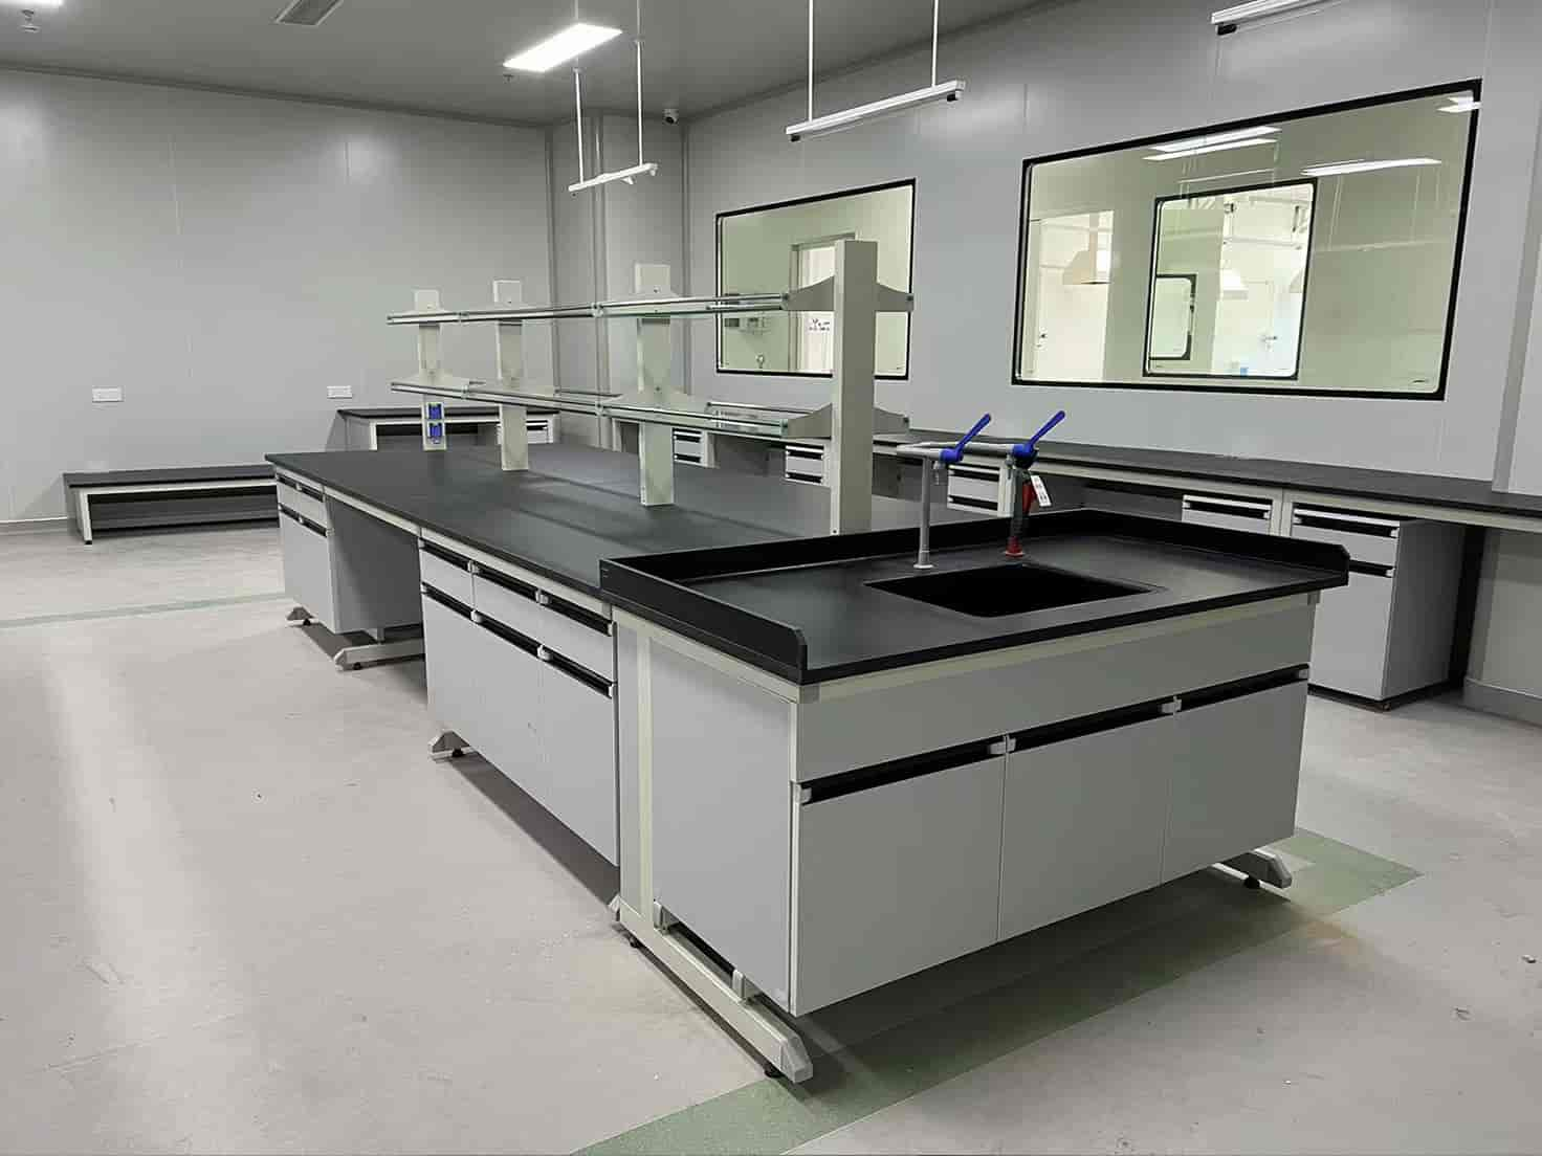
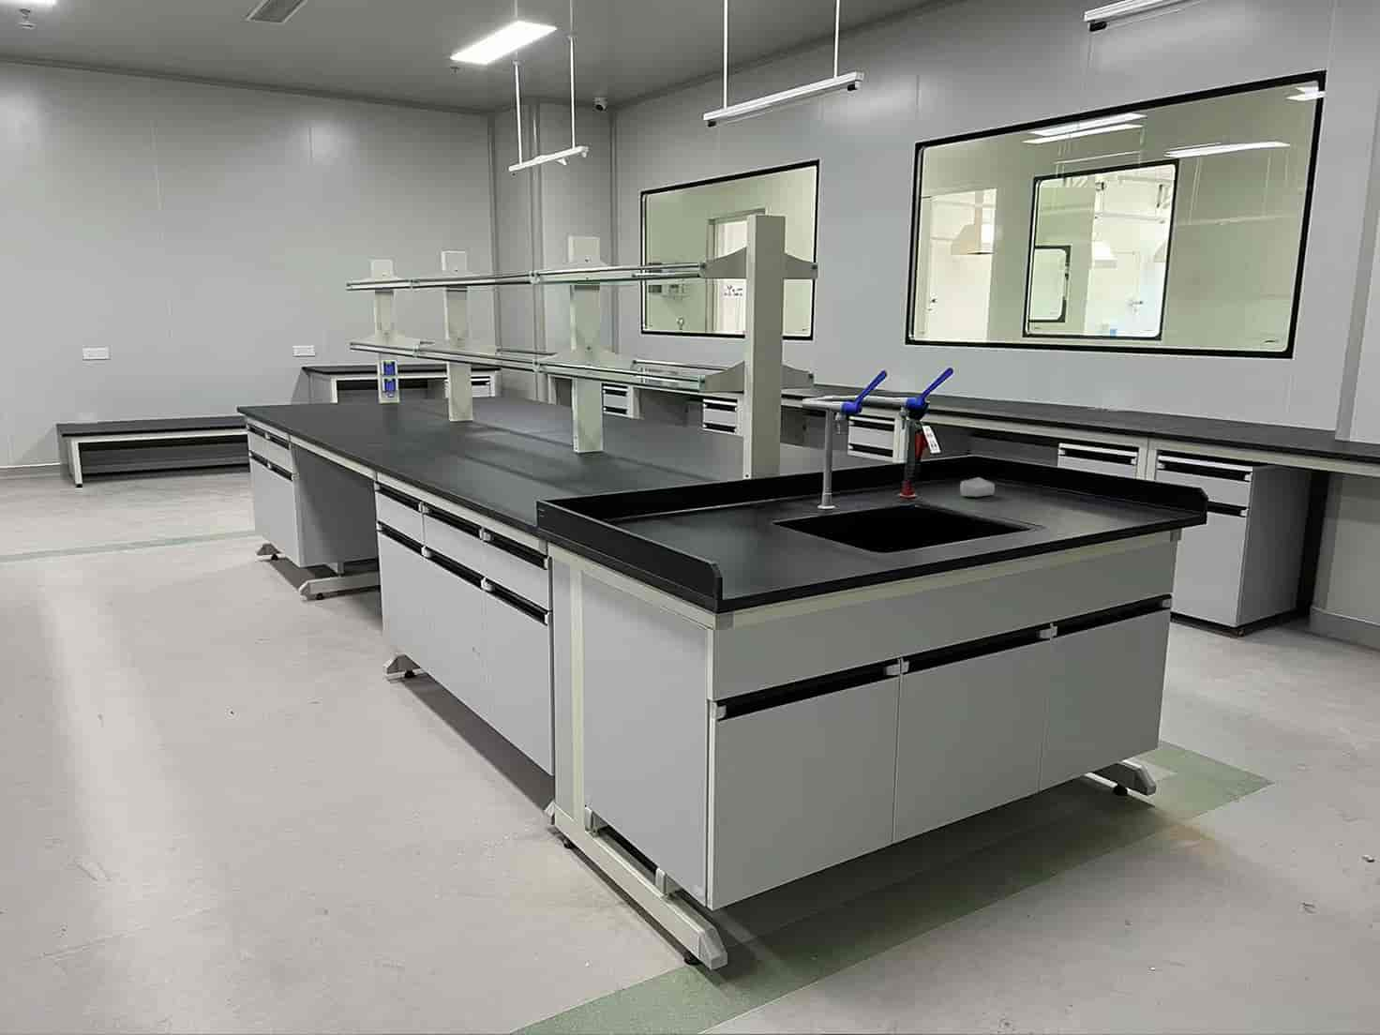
+ soap bar (976, 487)
